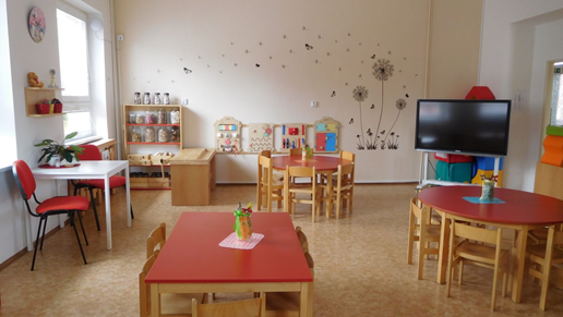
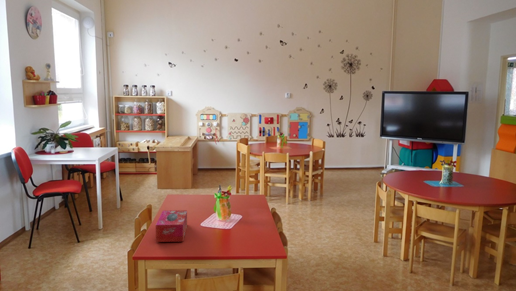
+ tissue box (172, 225)
